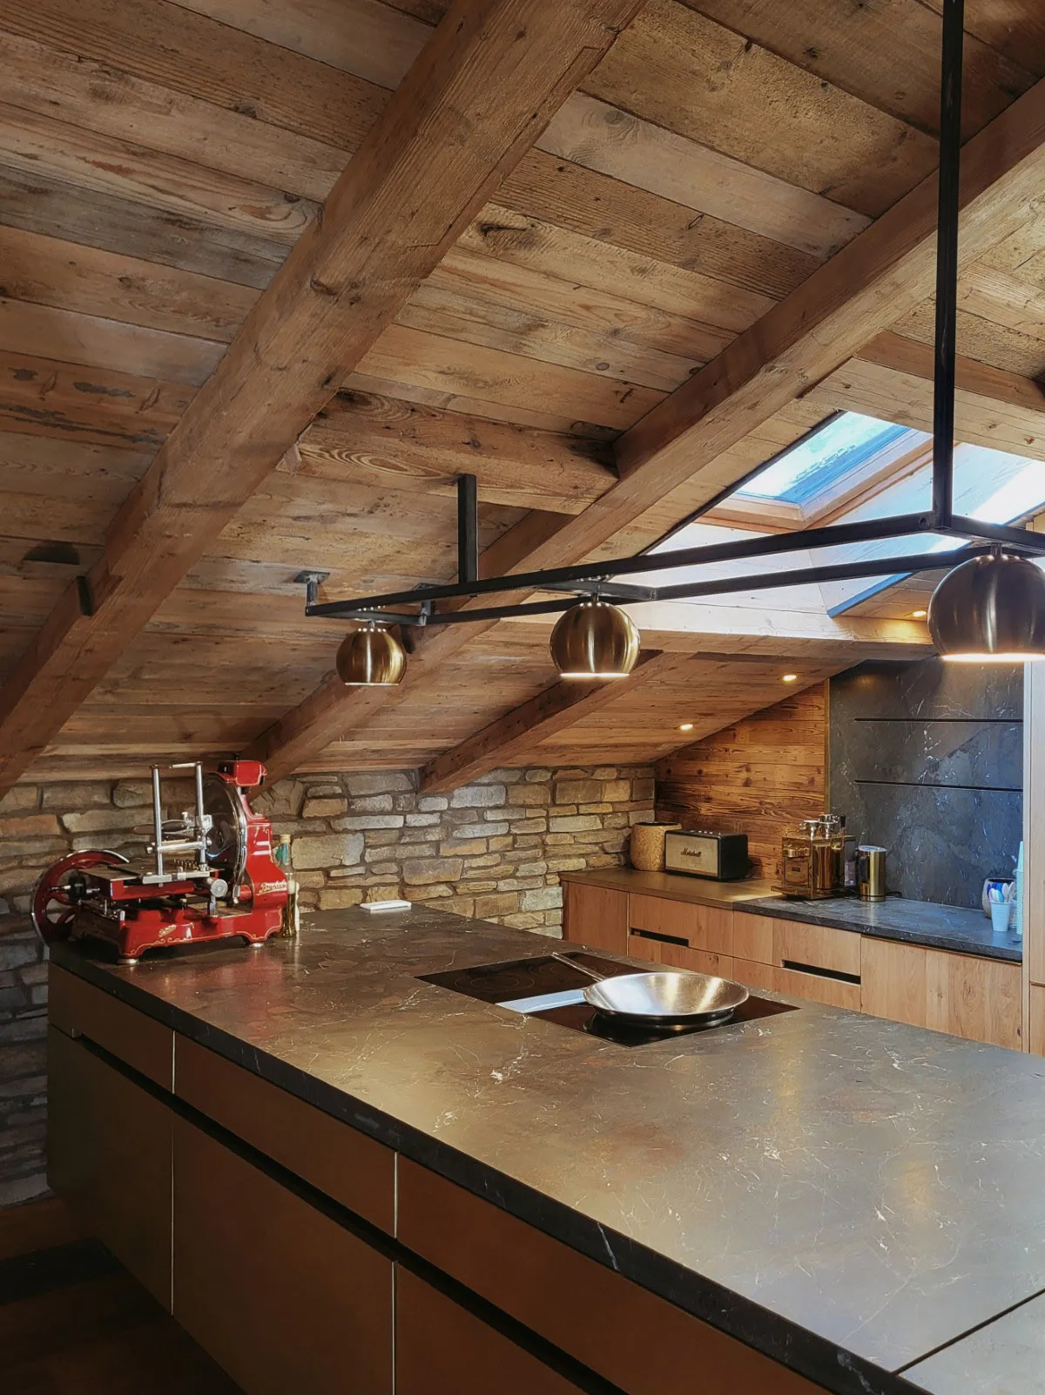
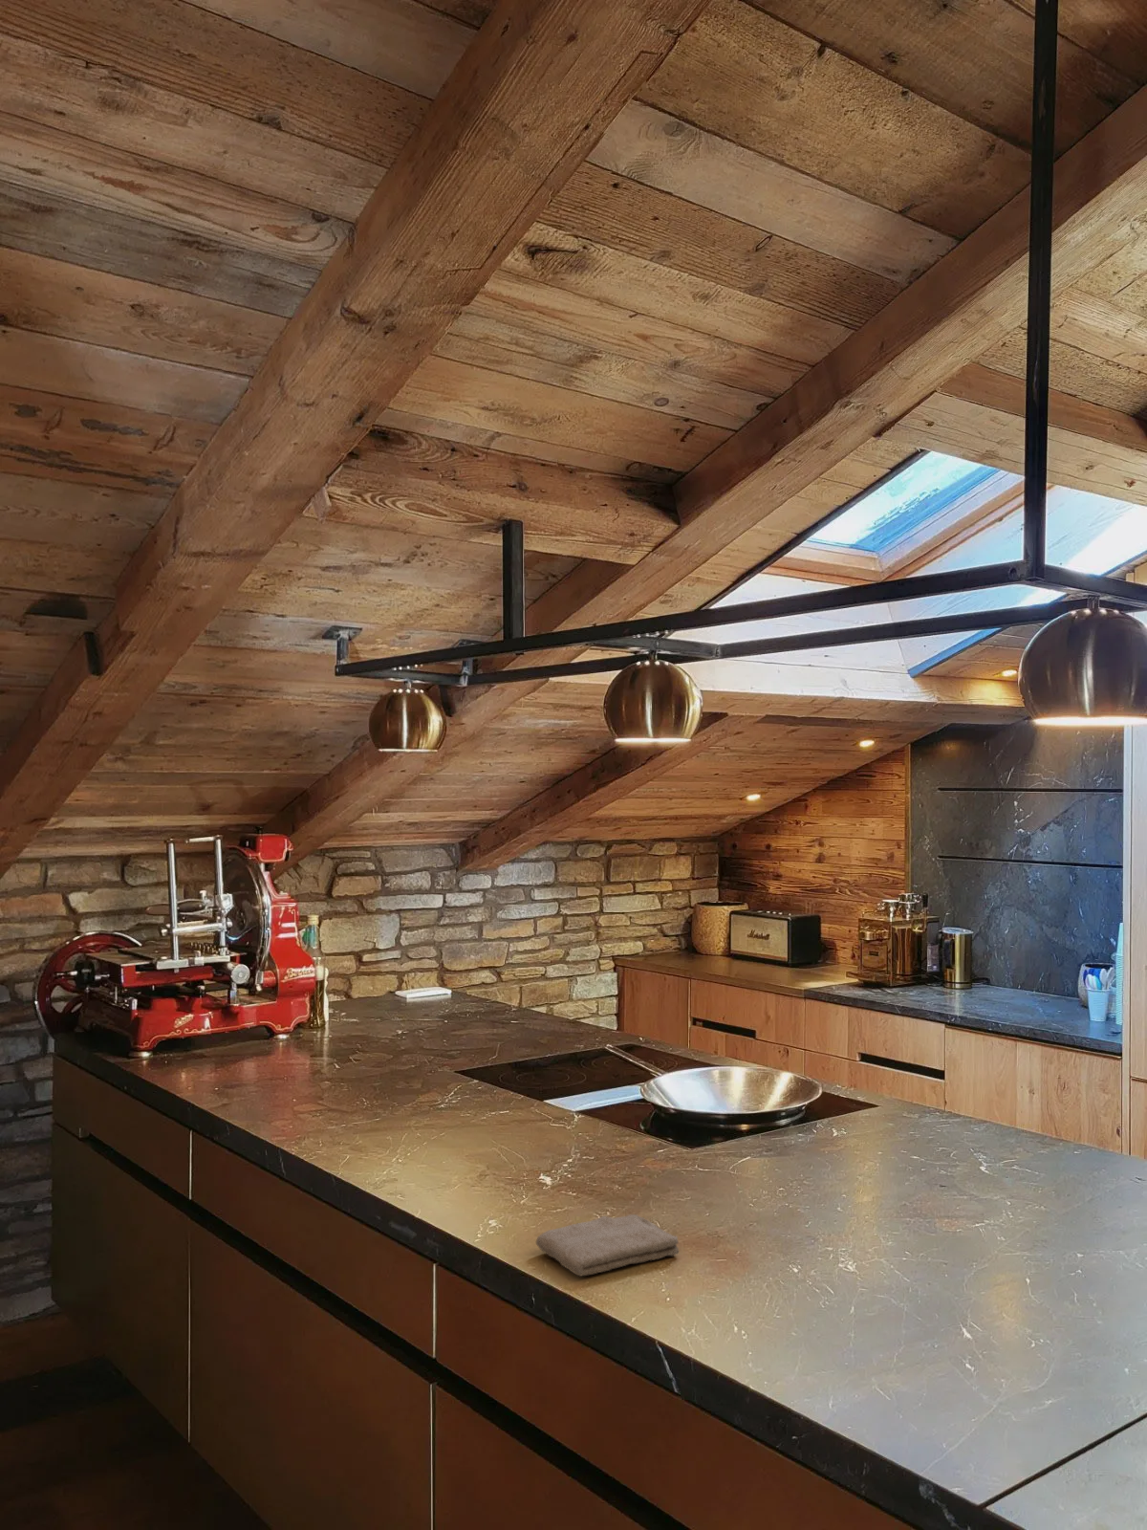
+ washcloth (608, 1242)
